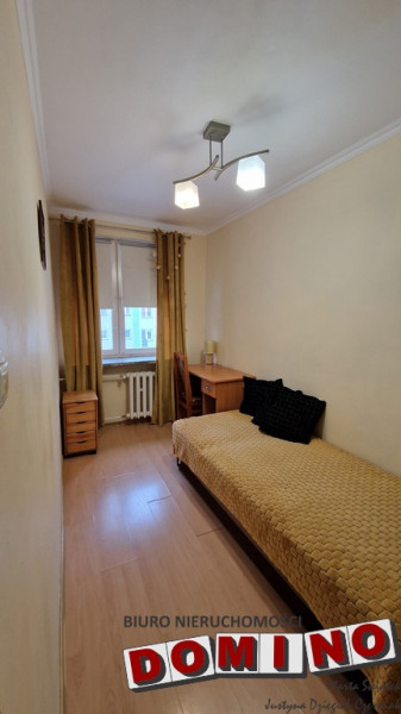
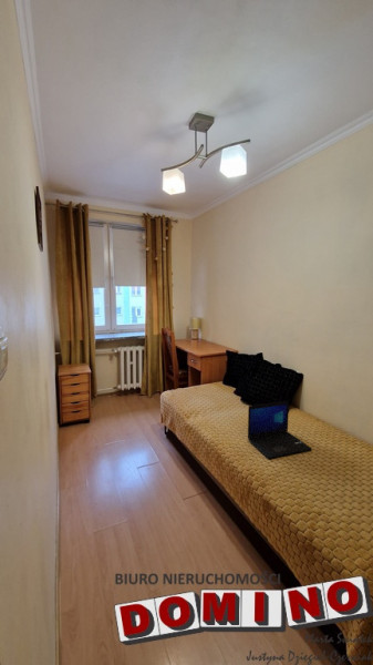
+ laptop (279, 427)
